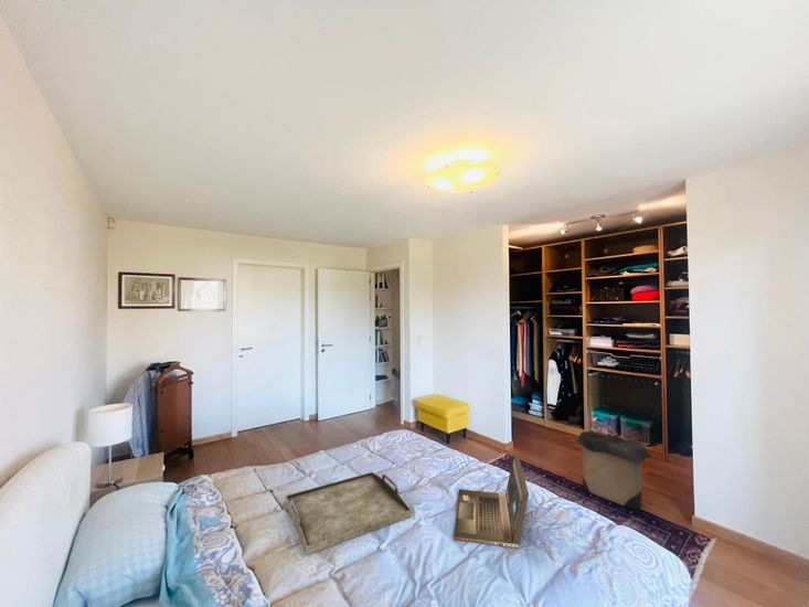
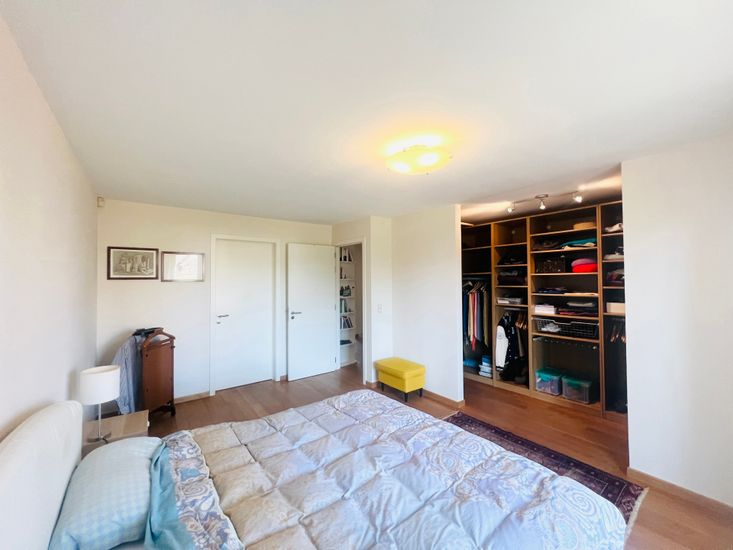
- serving tray (345, 500)
- laptop (489, 492)
- laundry hamper (611, 458)
